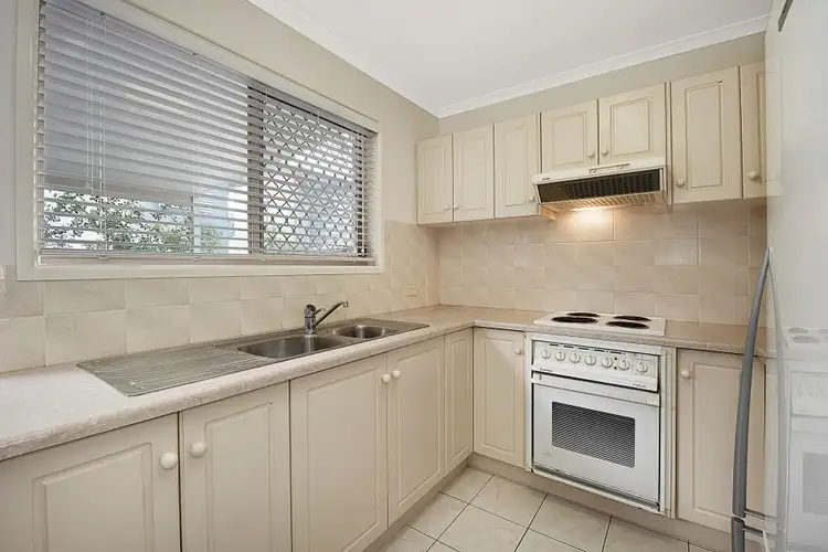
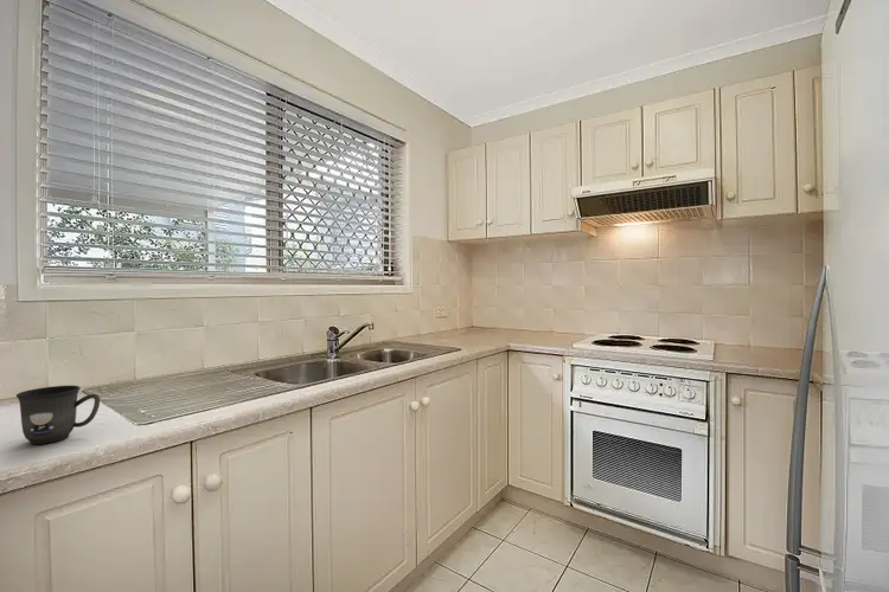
+ mug (60, 413)
